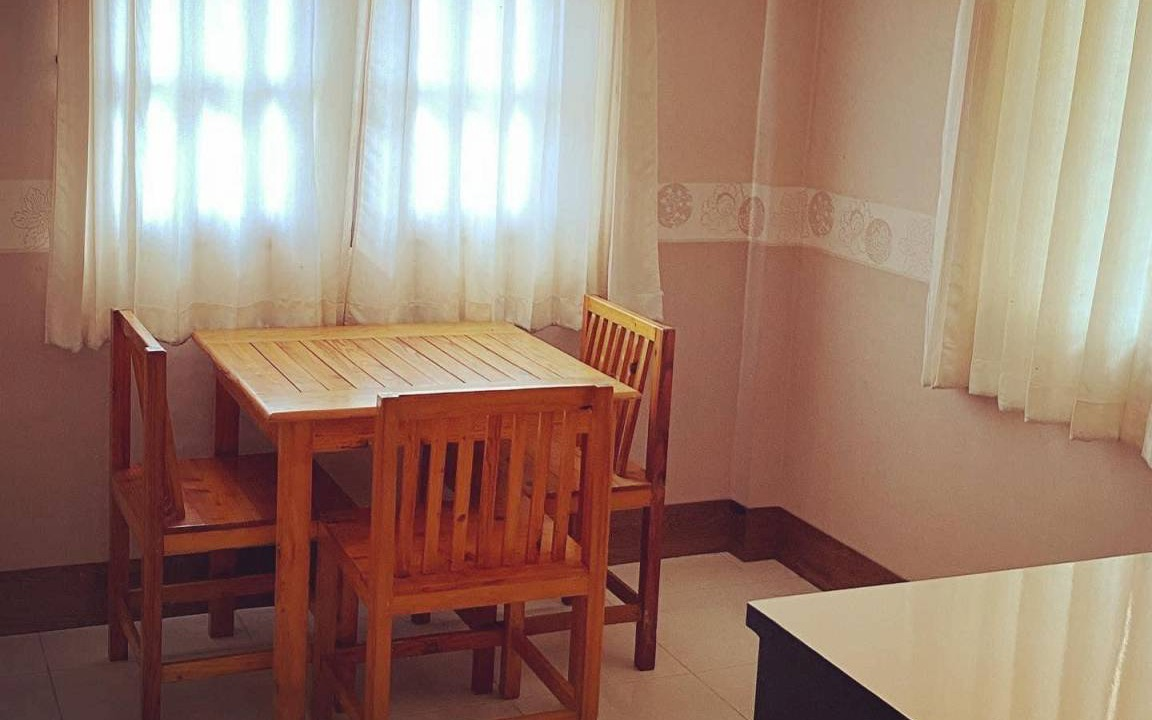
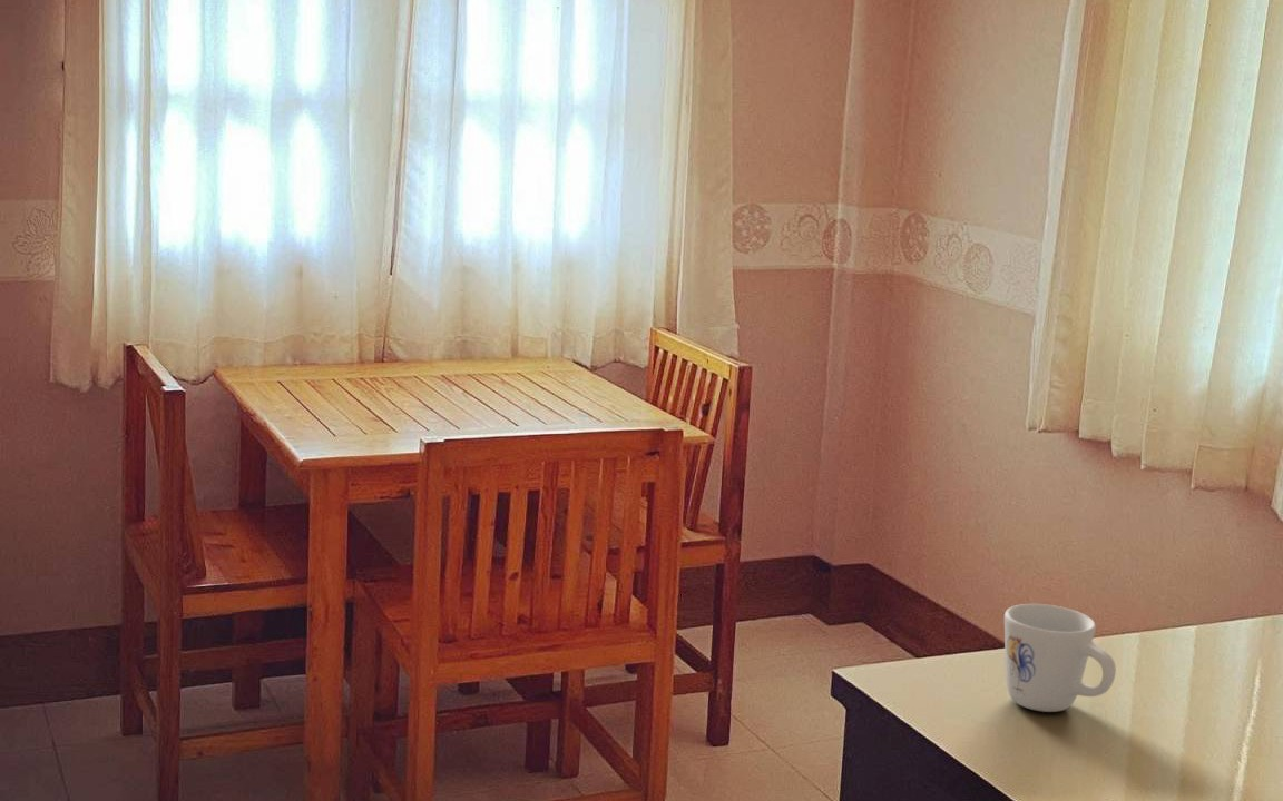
+ mug (1059, 665)
